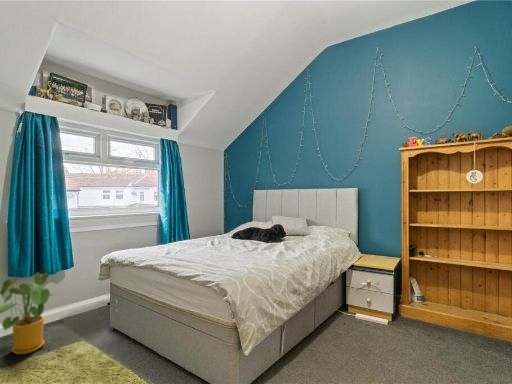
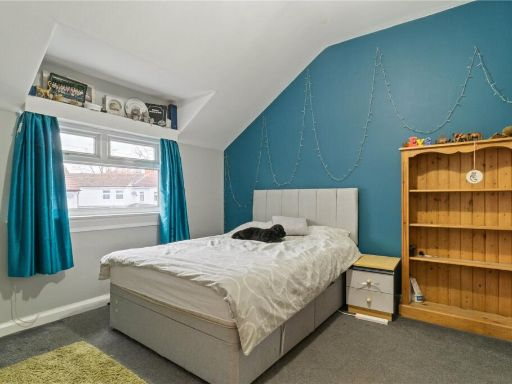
- house plant (25, 314)
